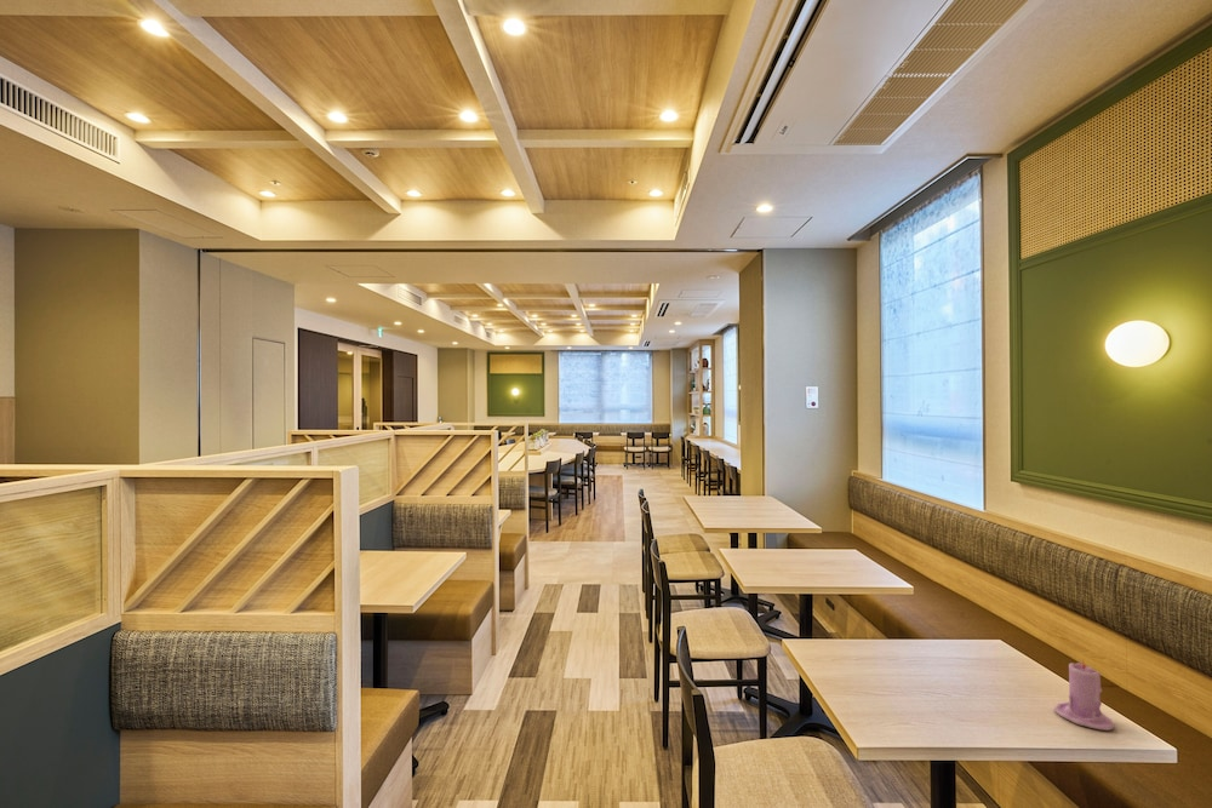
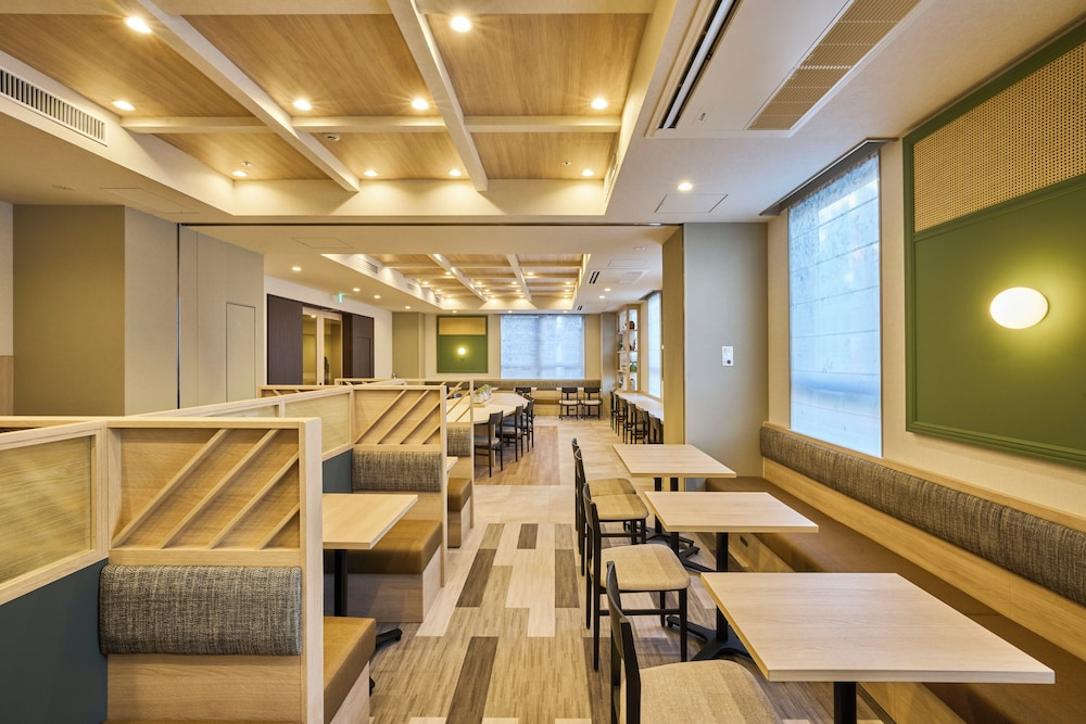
- candle (1082, 687)
